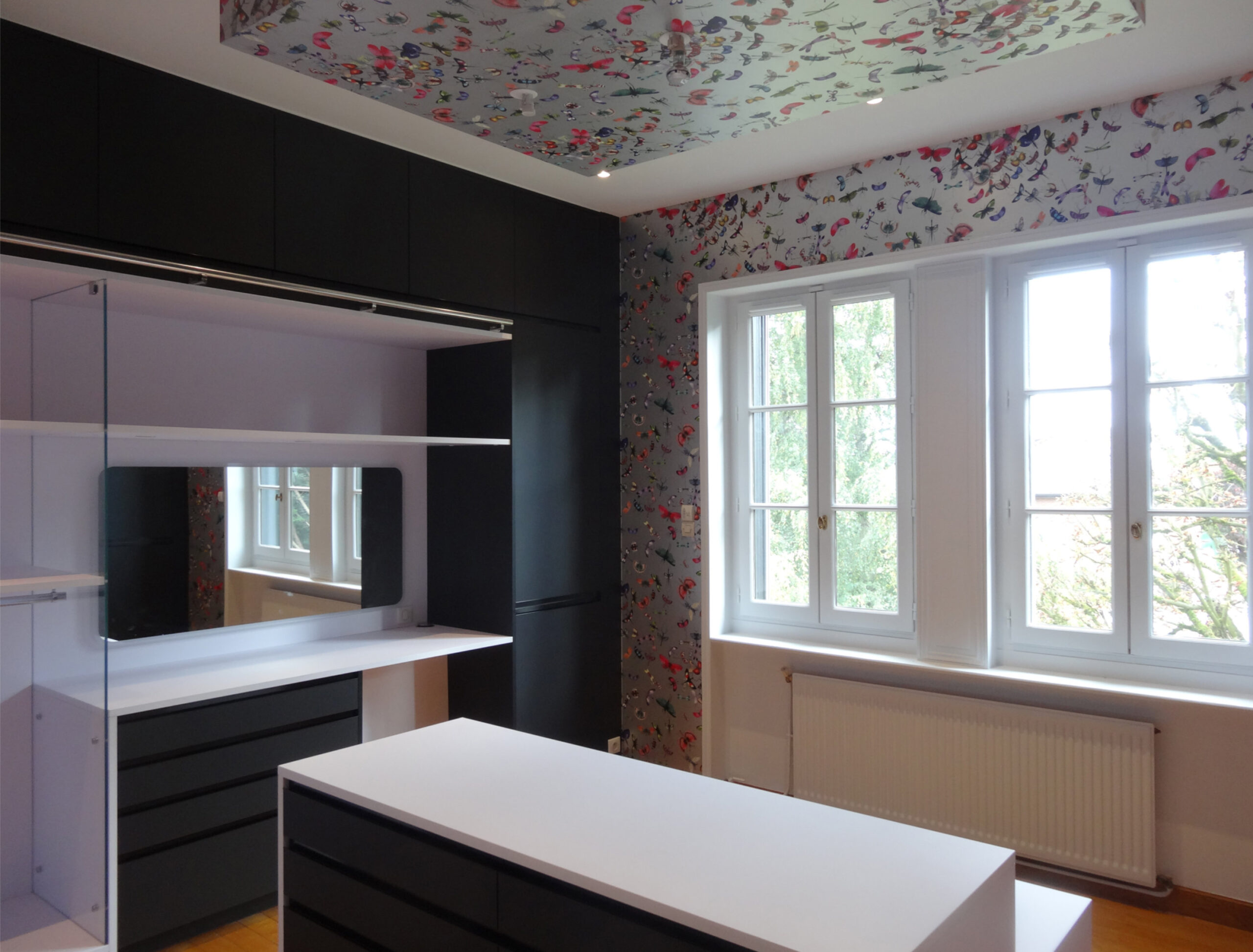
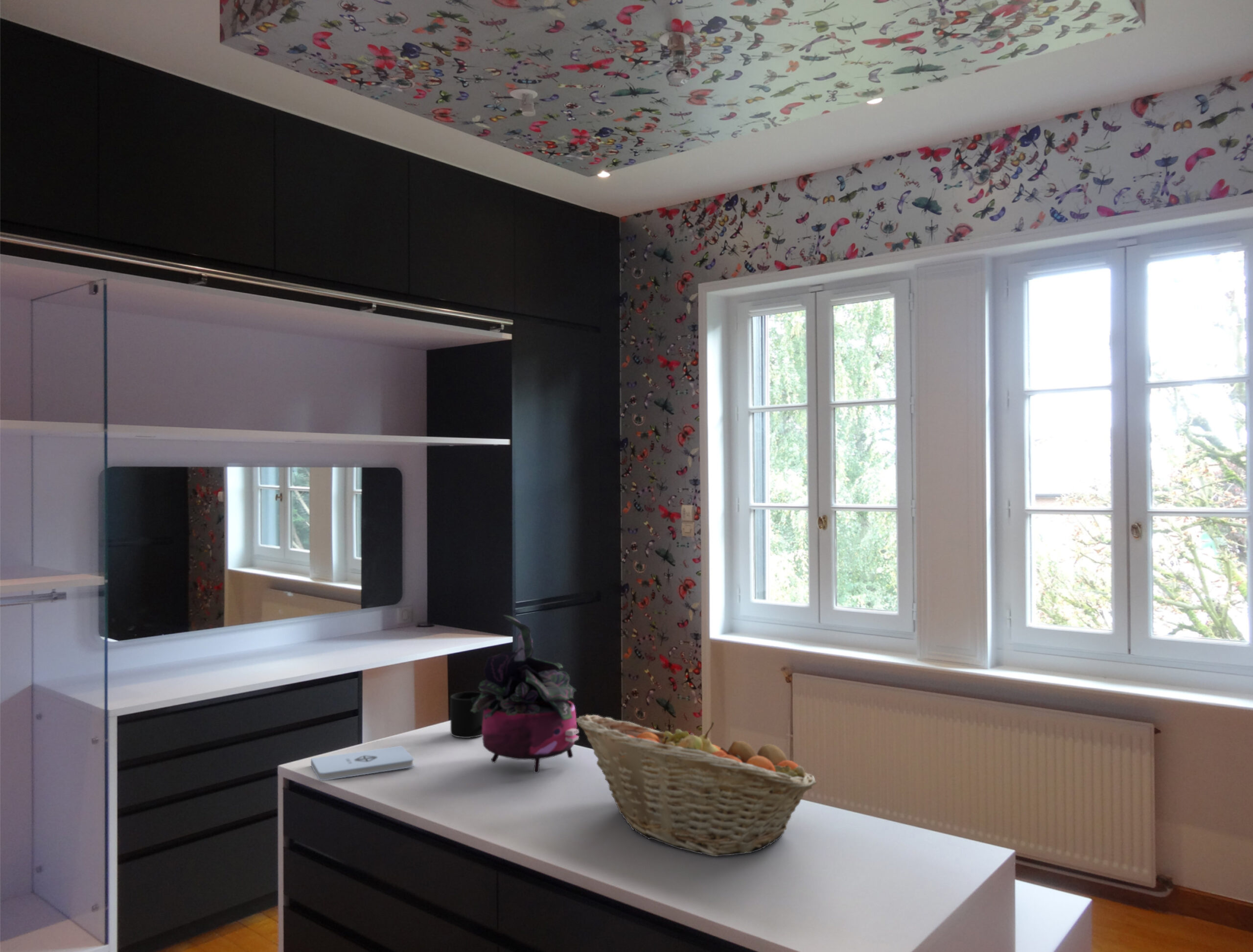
+ fruit basket (691, 769)
+ notepad (363, 762)
+ potted plant (534, 689)
+ mug (472, 716)
